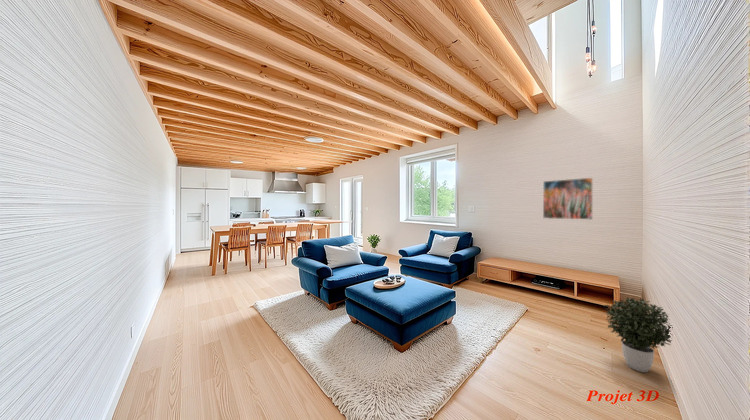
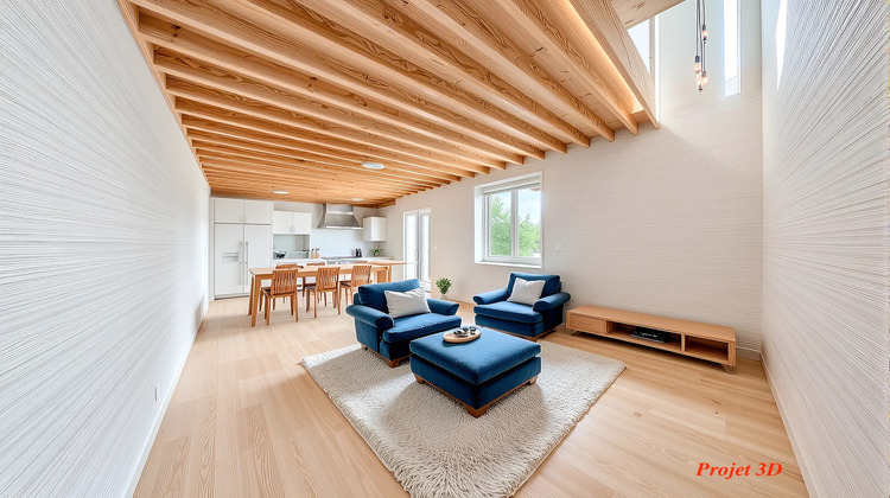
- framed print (566, 199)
- potted plant (637, 333)
